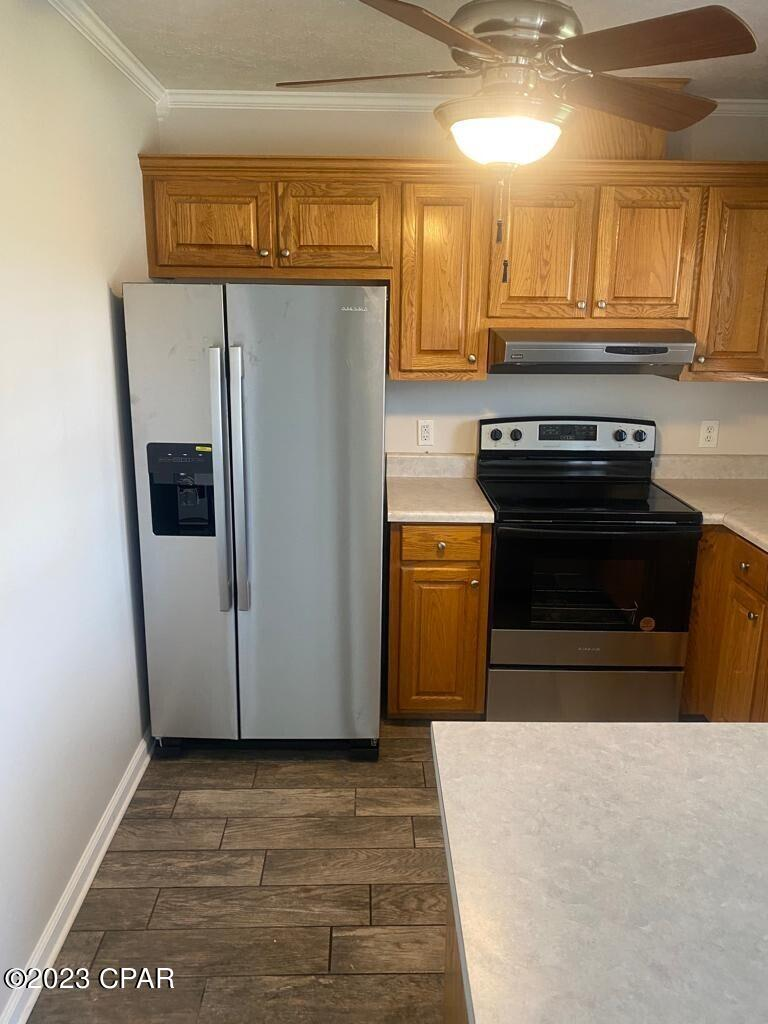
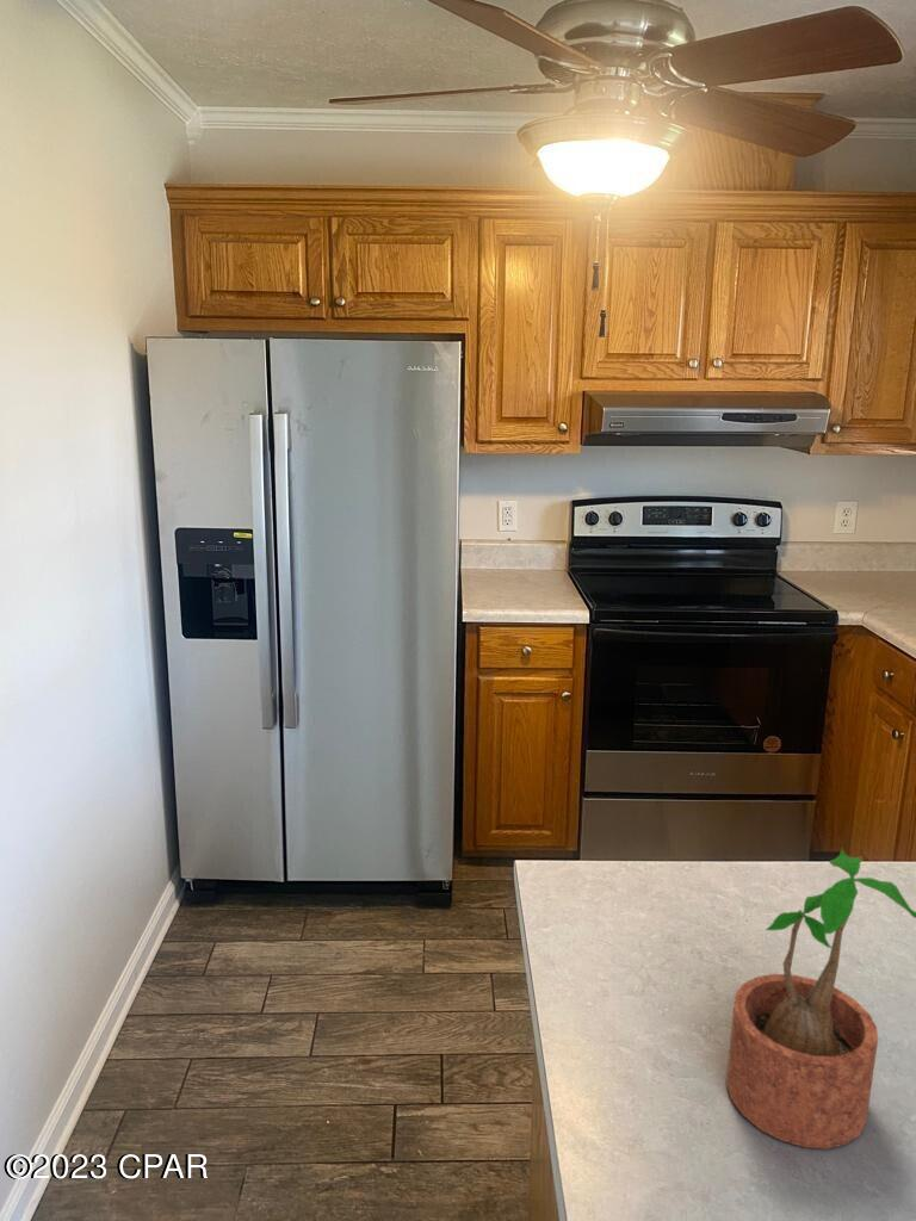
+ potted plant (827, 988)
